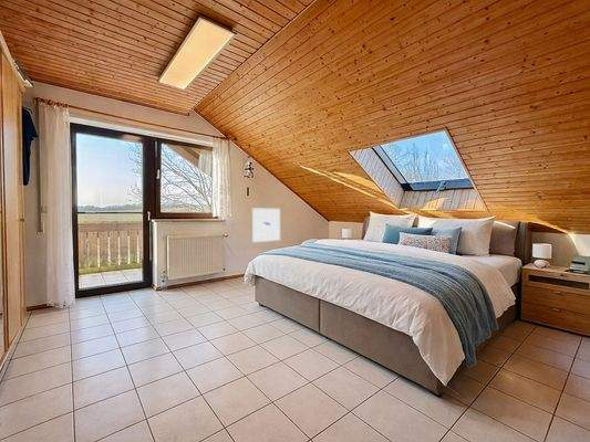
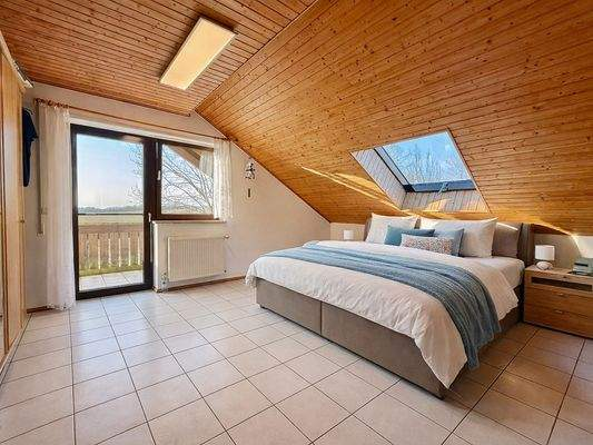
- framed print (267, 224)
